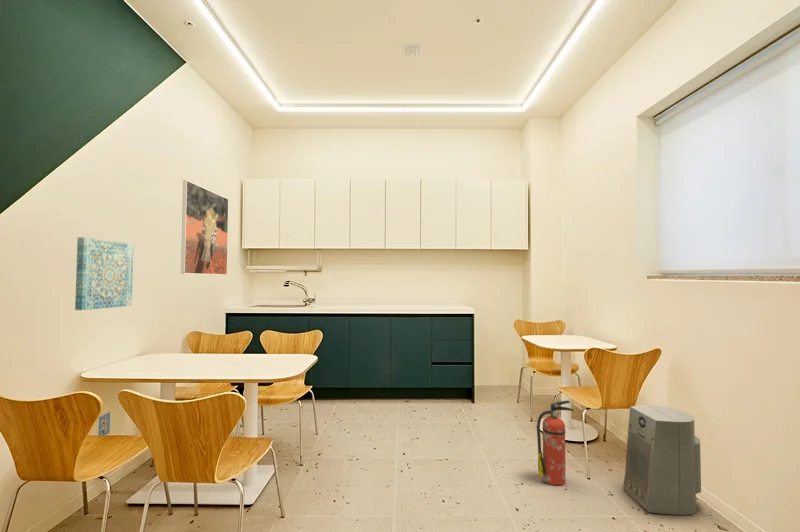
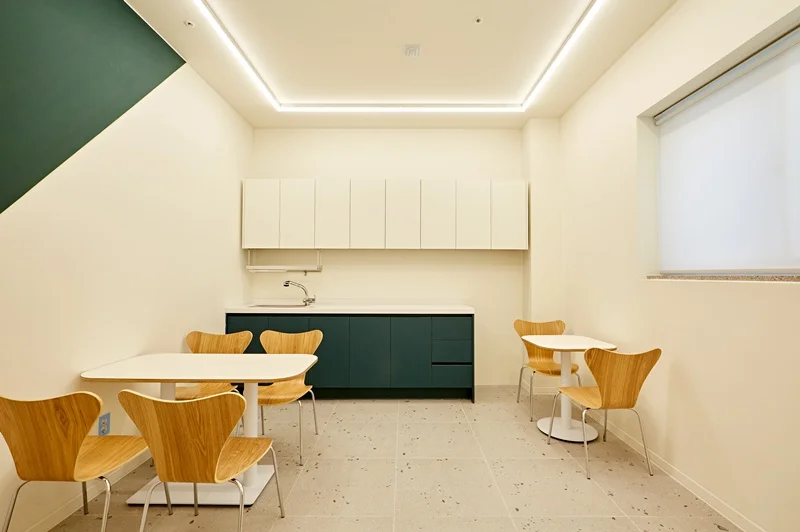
- wall art (106, 274)
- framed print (207, 232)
- fire extinguisher (555, 440)
- fan (664, 456)
